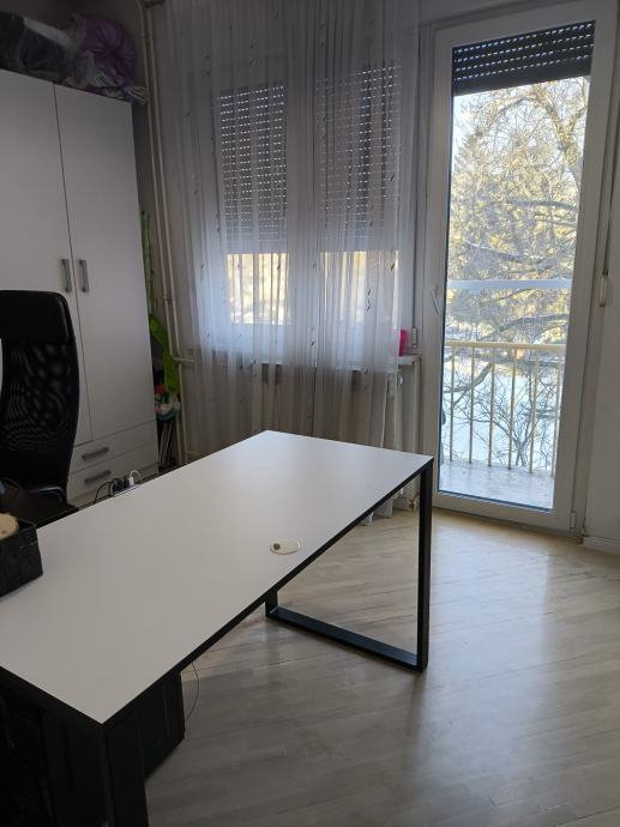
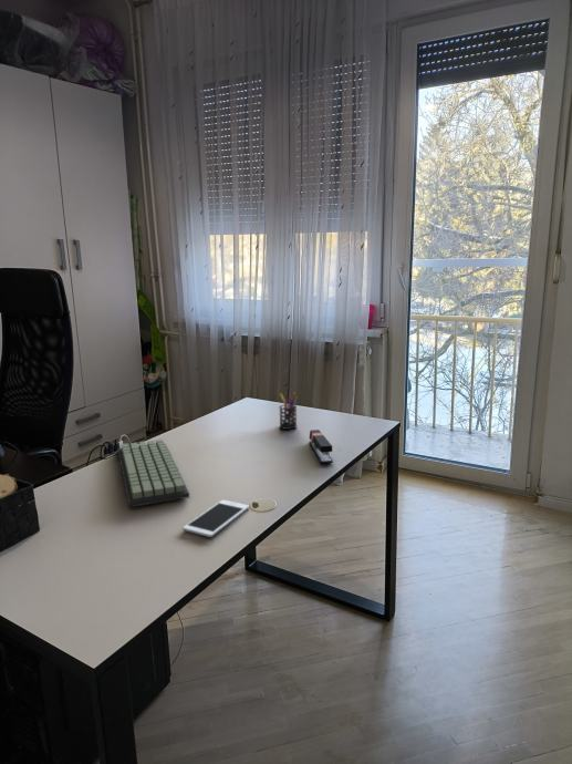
+ keyboard (149, 467)
+ cell phone (217, 517)
+ pen holder (290, 409)
+ stapler (320, 444)
